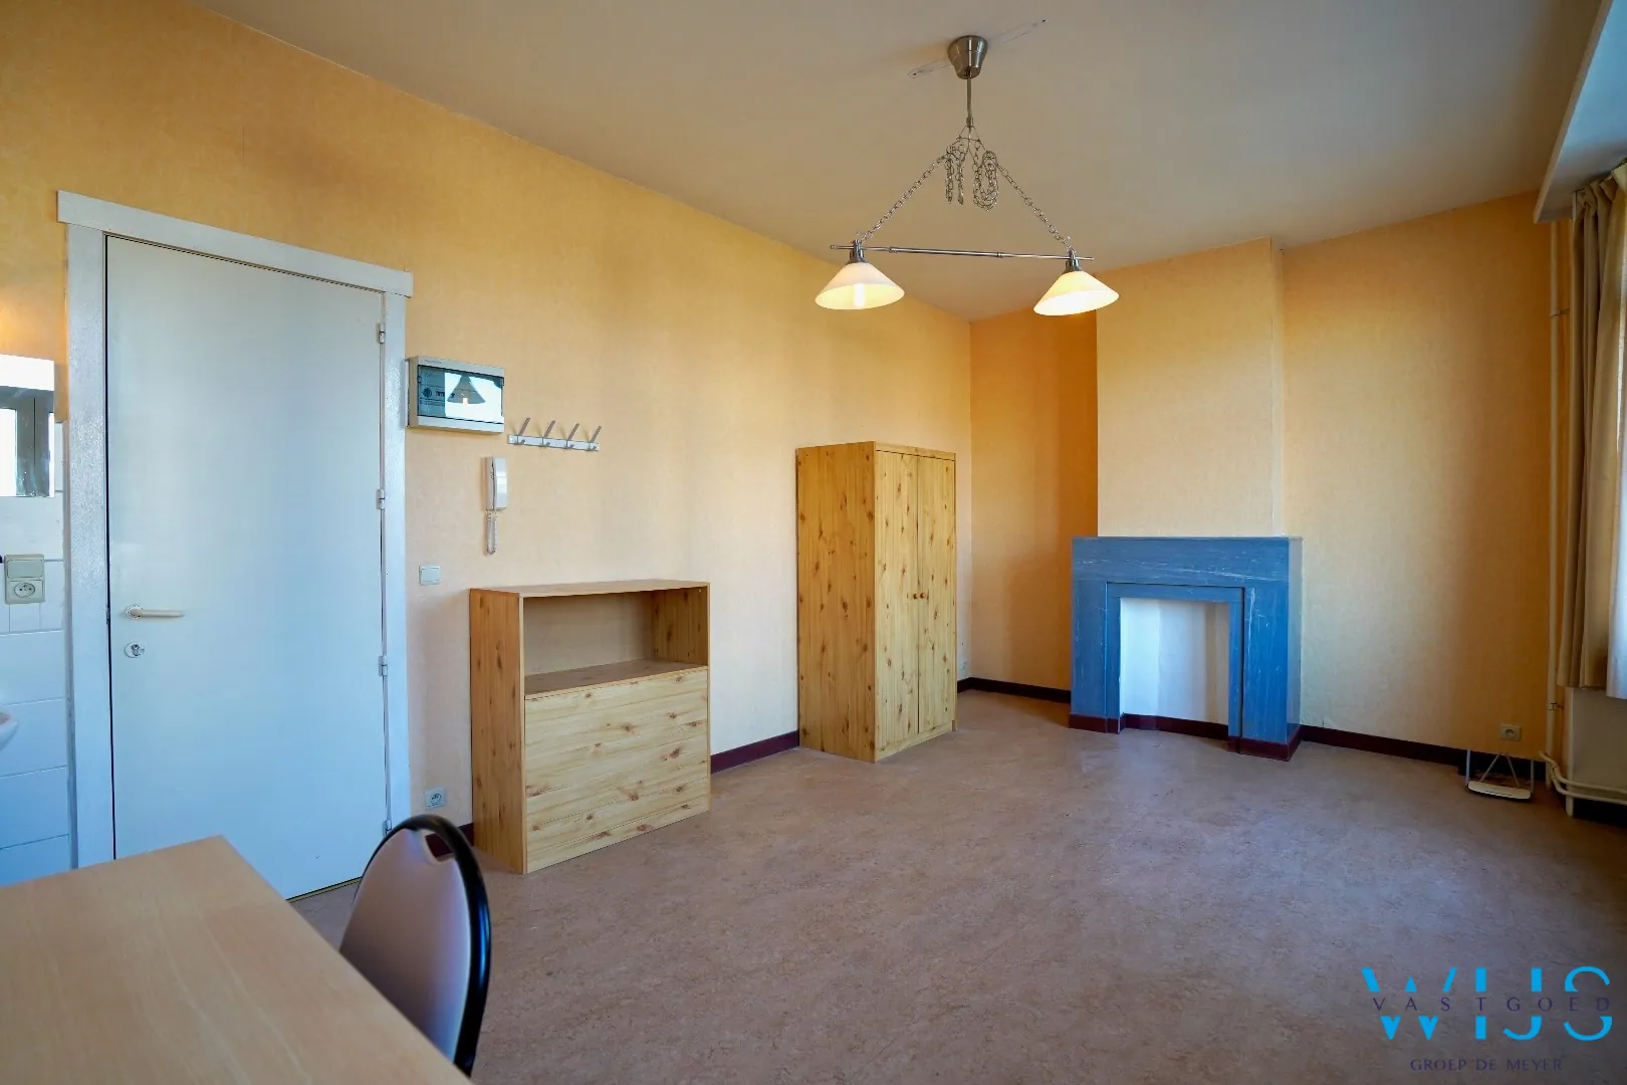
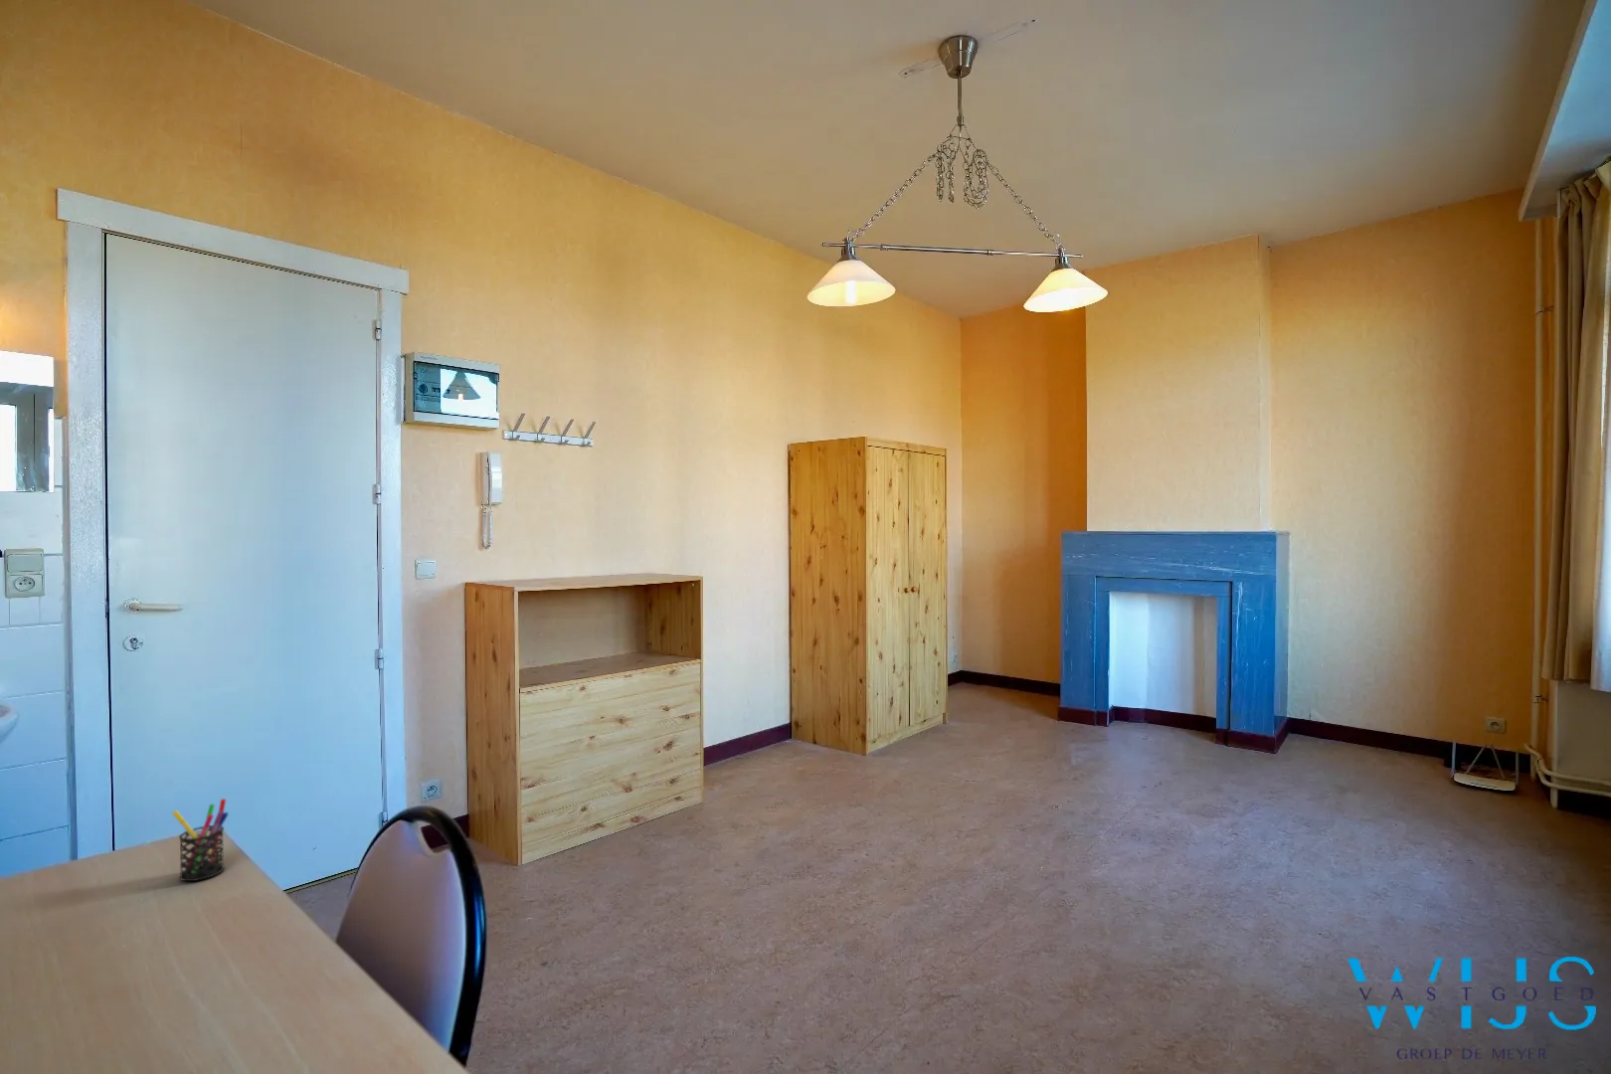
+ pen holder (206, 835)
